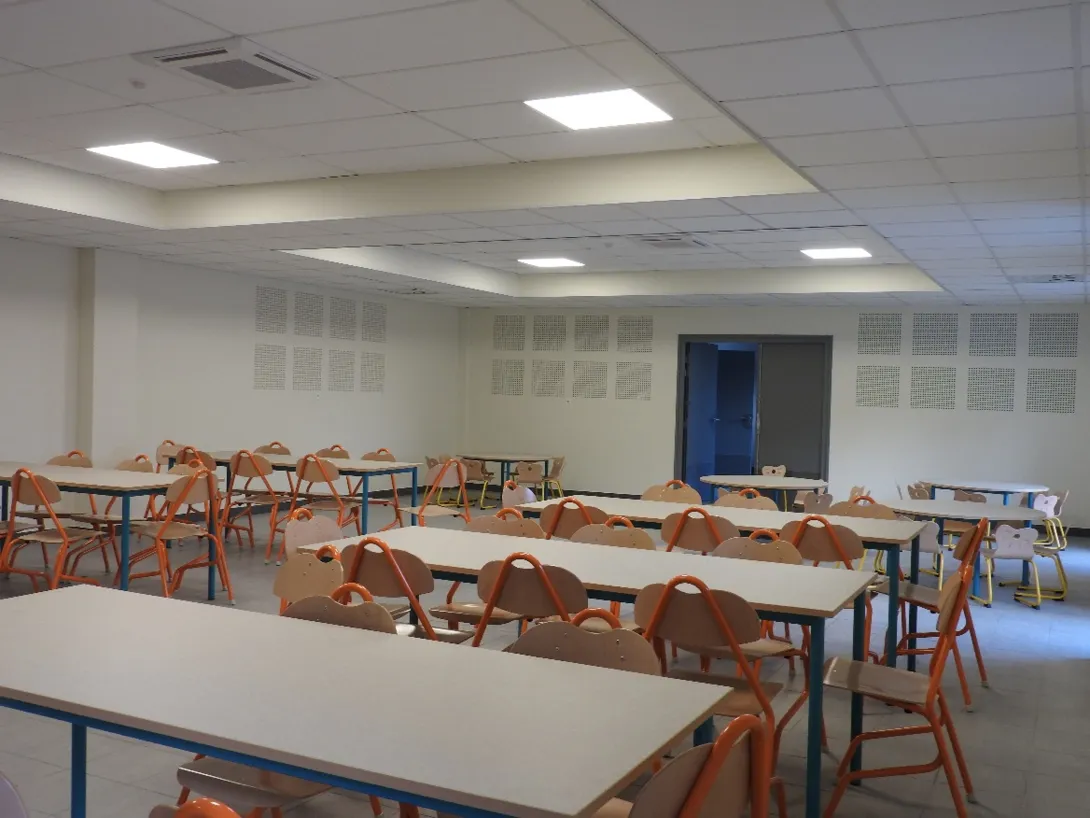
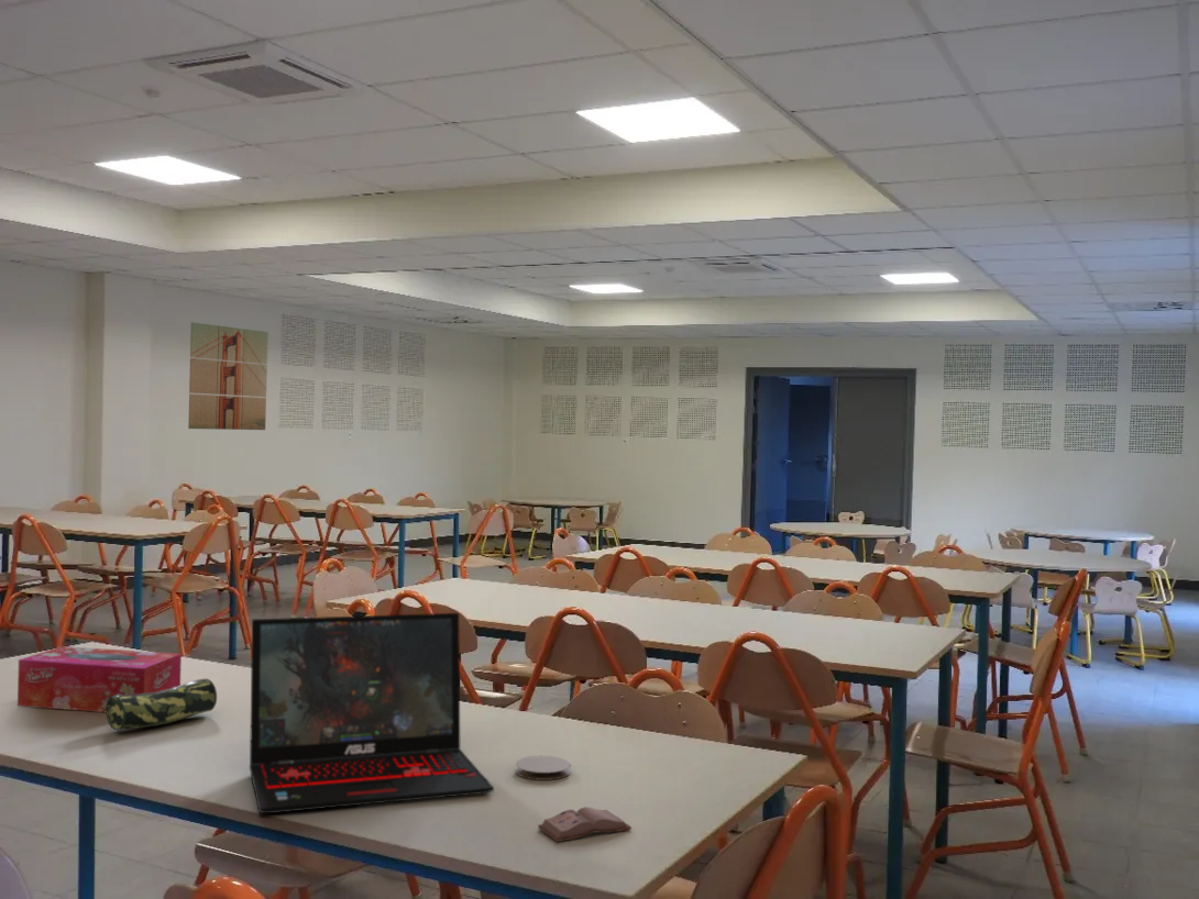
+ coaster (542, 767)
+ book (584, 821)
+ pencil case (160, 704)
+ tissue box (101, 679)
+ wall art (229, 378)
+ laptop (369, 704)
